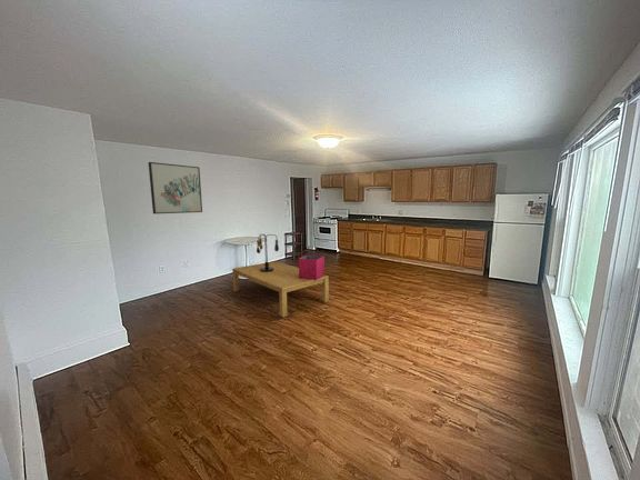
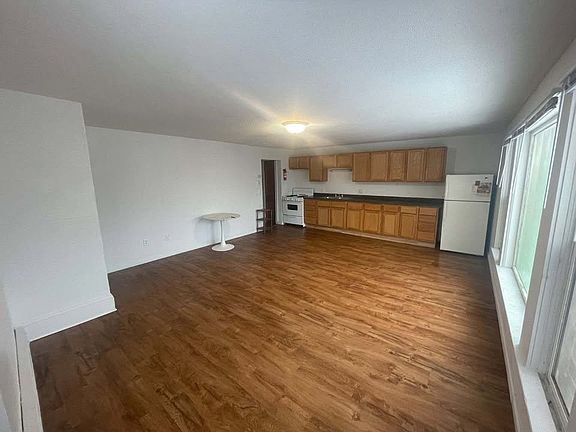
- coffee table (278, 283)
- storage bin (311, 267)
- wall art (177, 189)
- lamp (267, 253)
